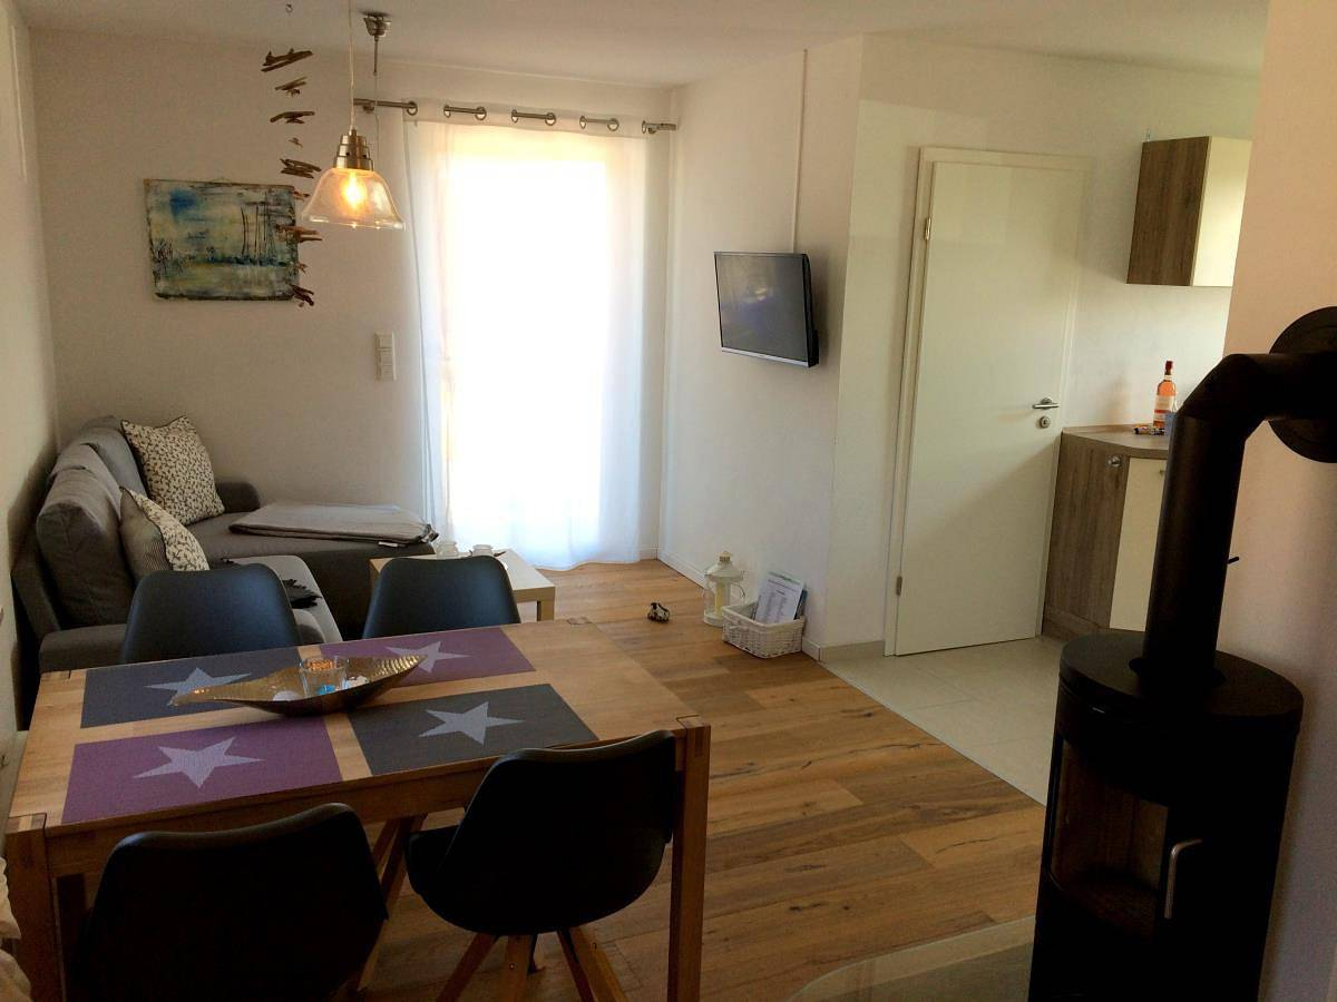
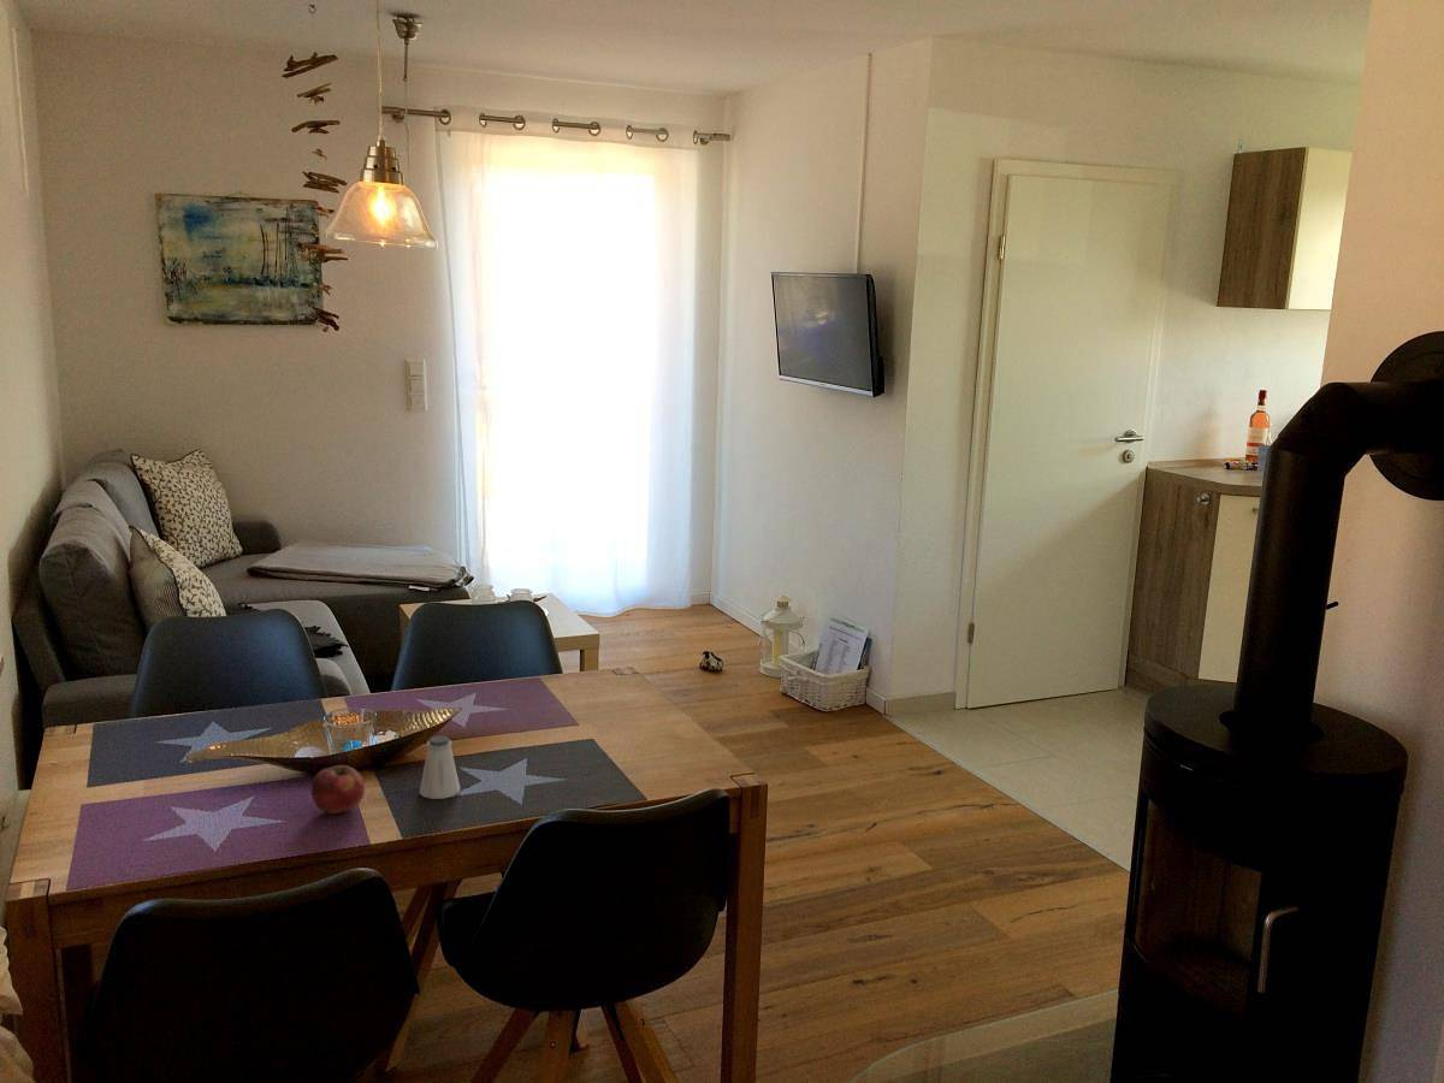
+ saltshaker (439, 764)
+ fruit (337, 788)
